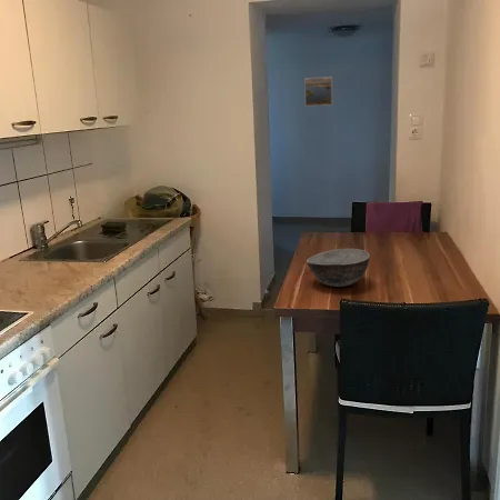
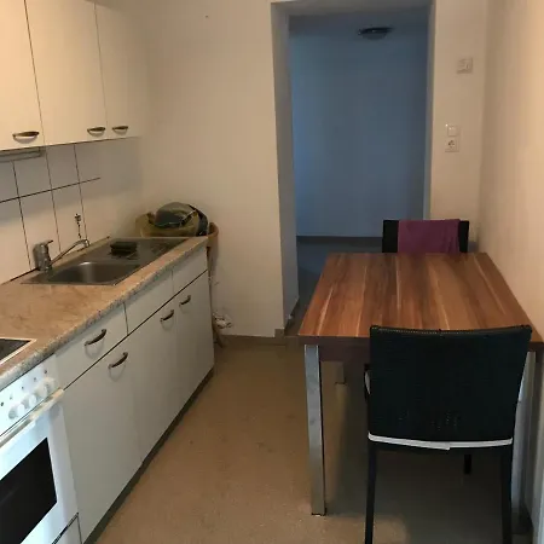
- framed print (318, 91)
- bowl (338, 269)
